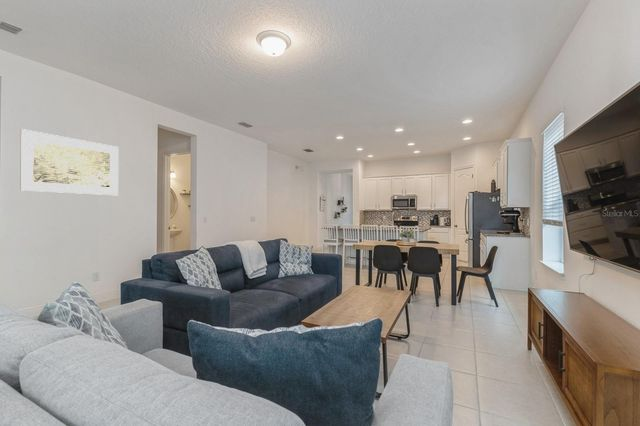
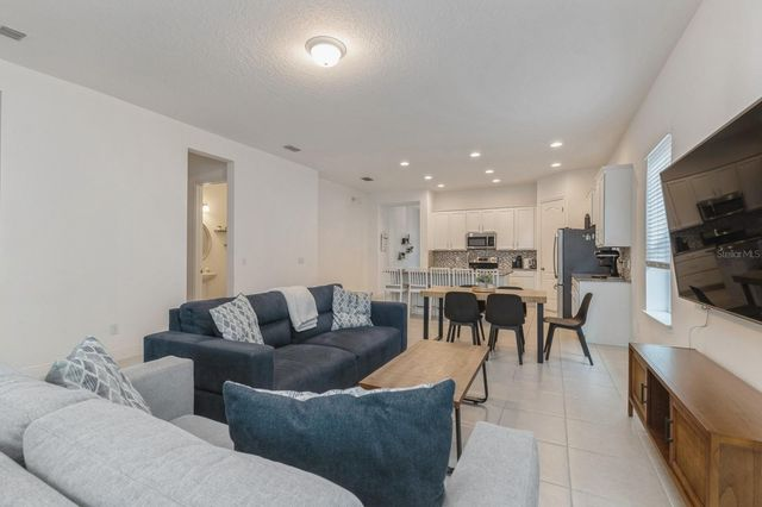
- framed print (75, 166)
